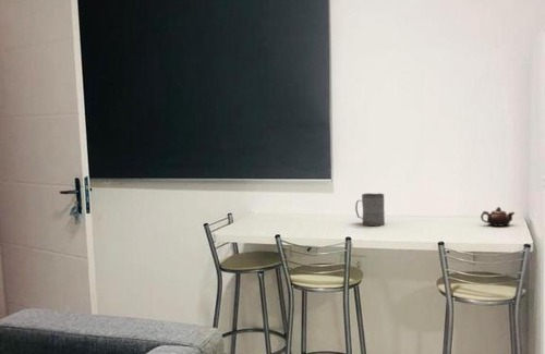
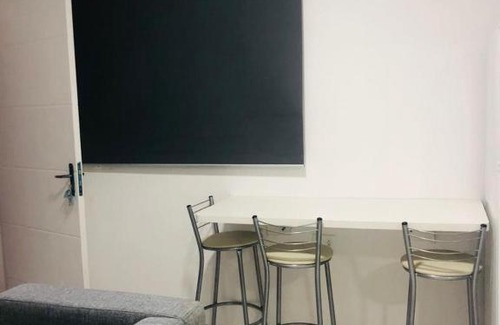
- teapot (497, 216)
- mug (370, 208)
